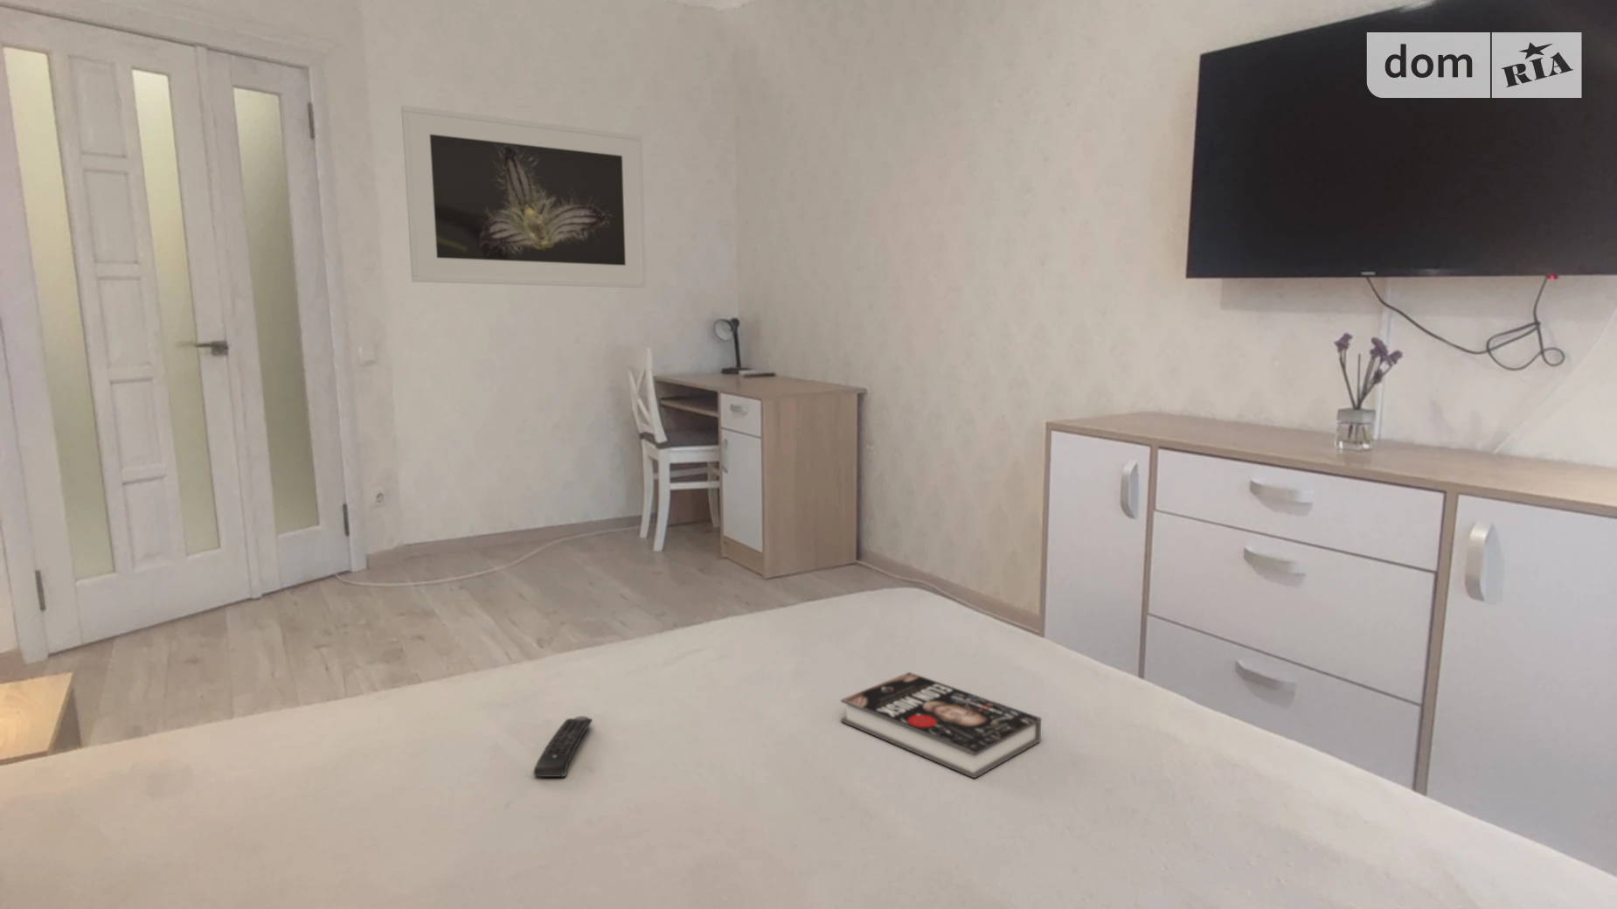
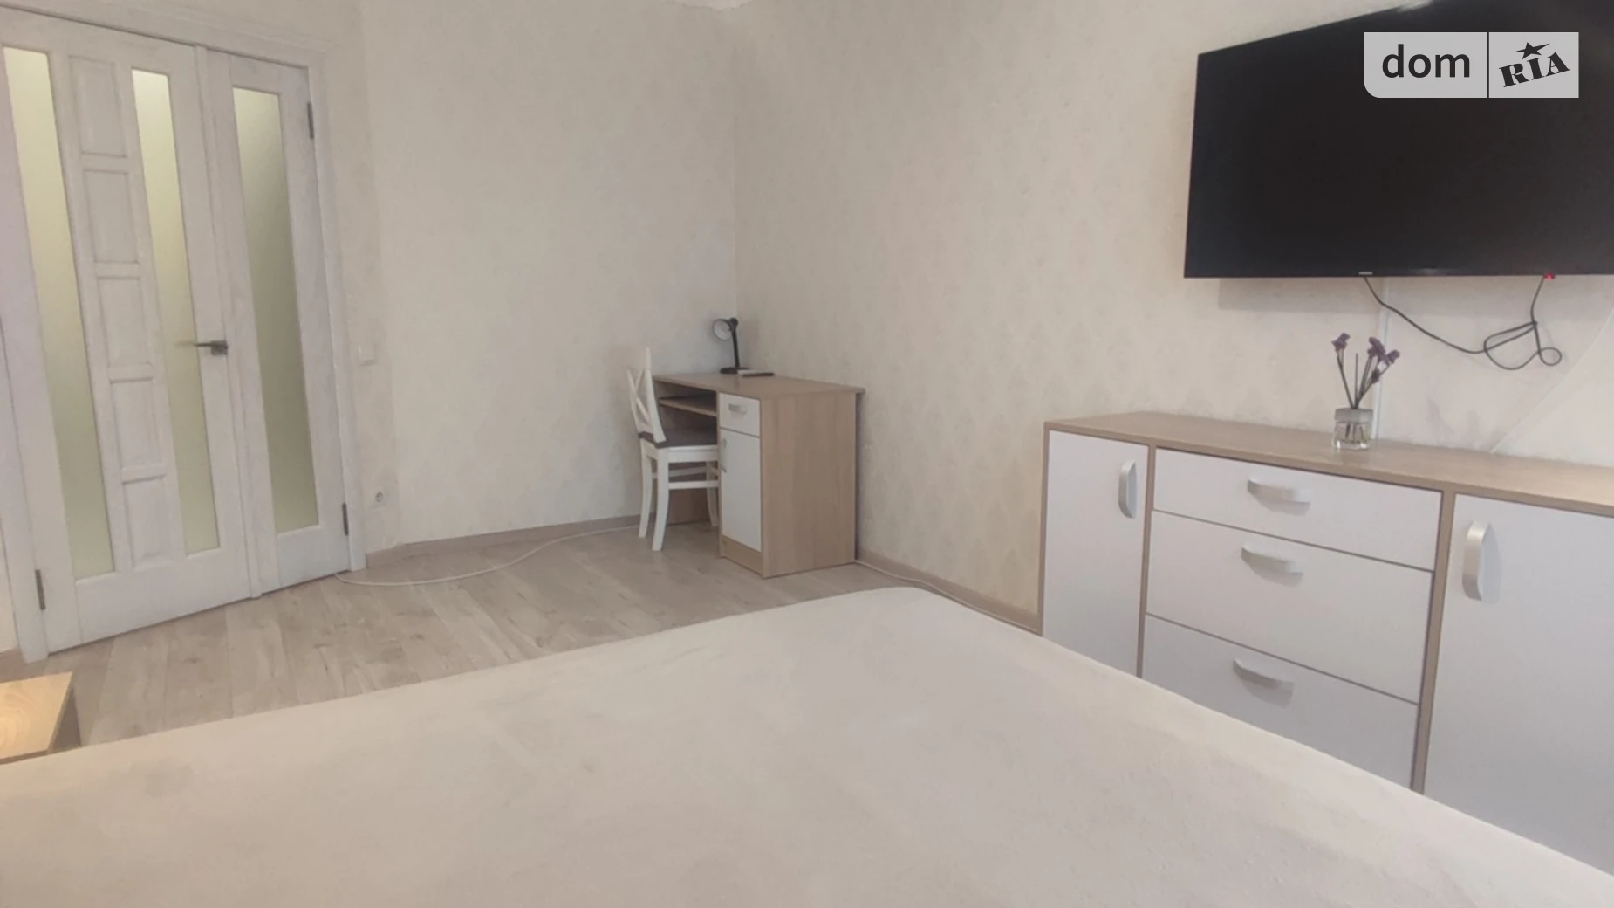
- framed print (533, 203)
- remote control (565, 743)
- book (937, 719)
